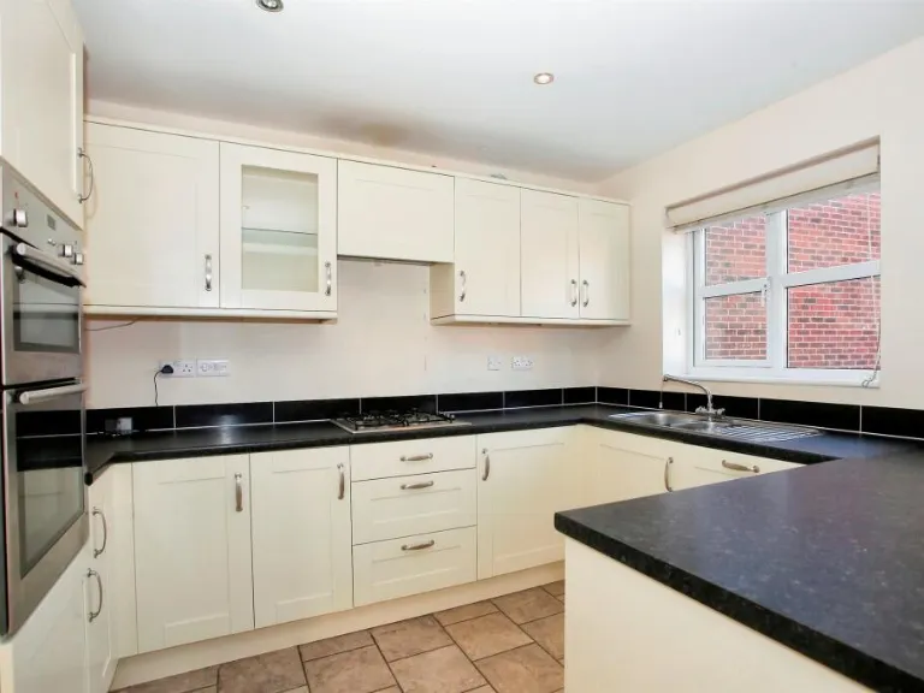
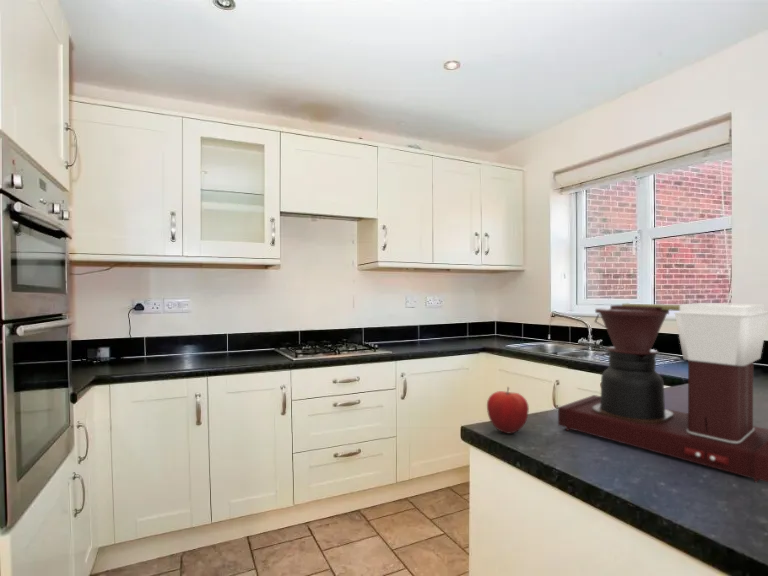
+ coffee maker (660, 376)
+ fruit (507, 409)
